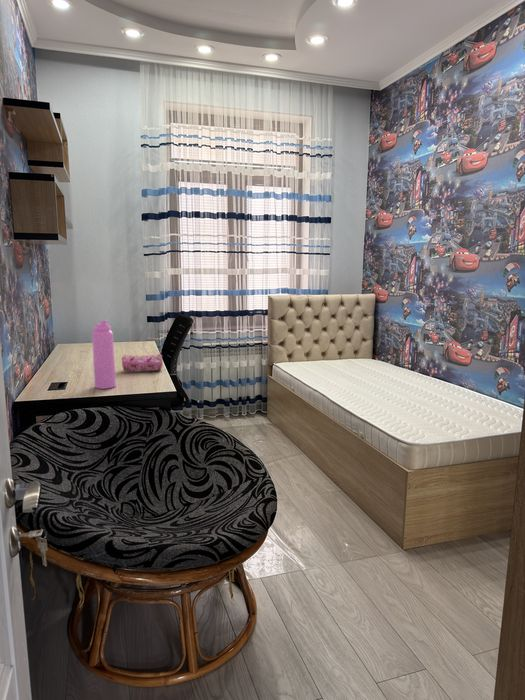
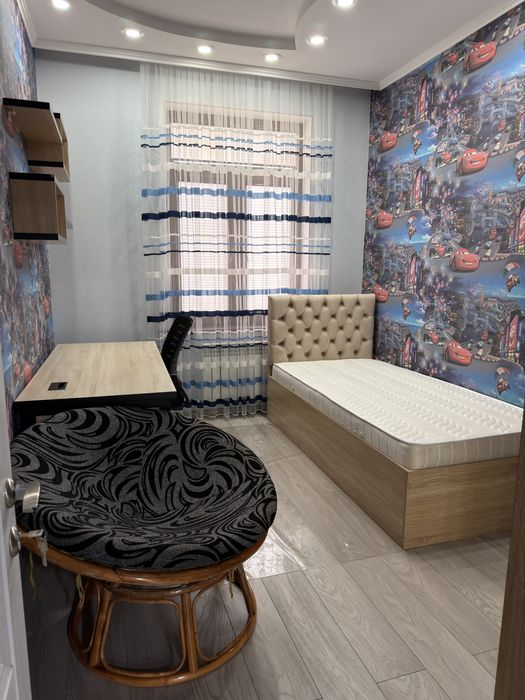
- pencil case (142, 362)
- water bottle (103, 353)
